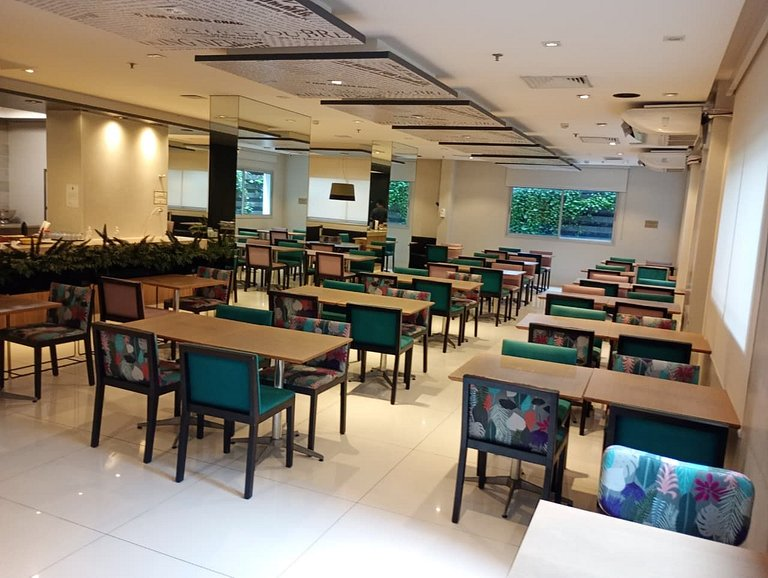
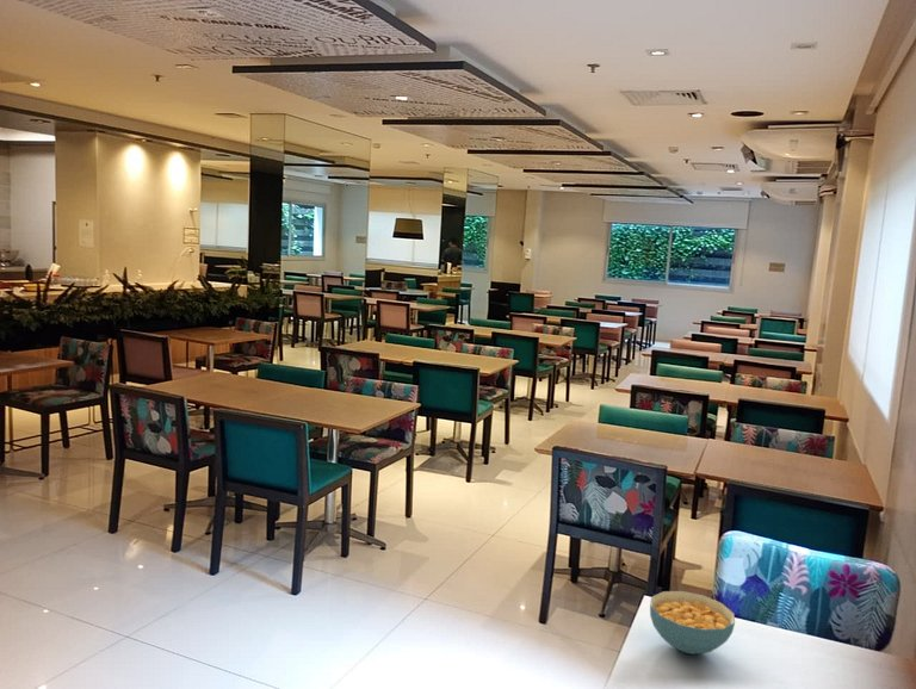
+ cereal bowl (689, 628)
